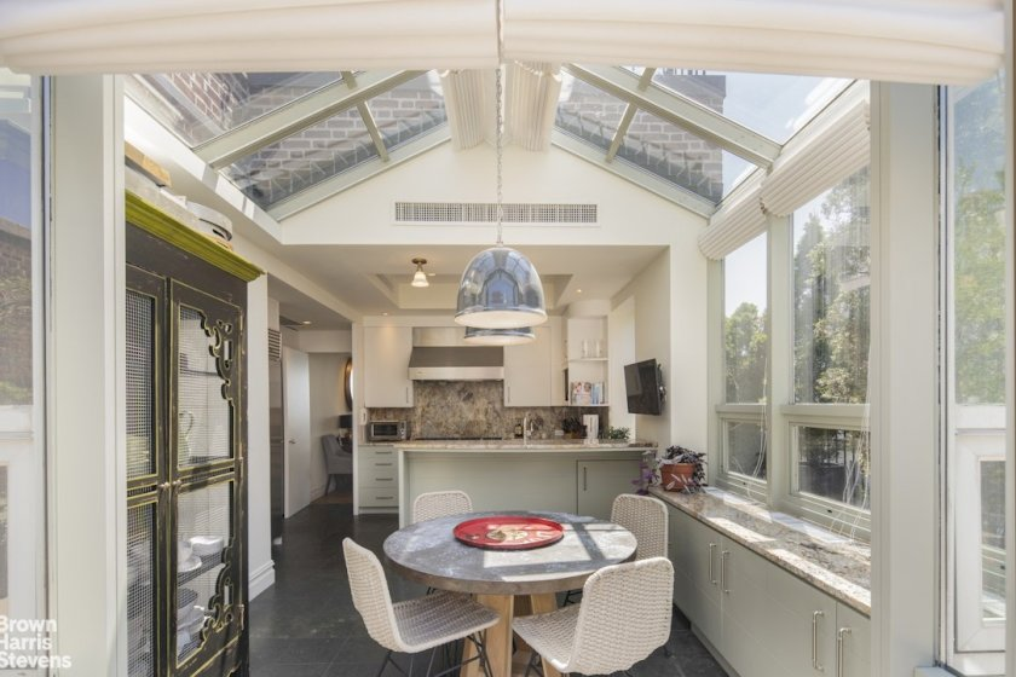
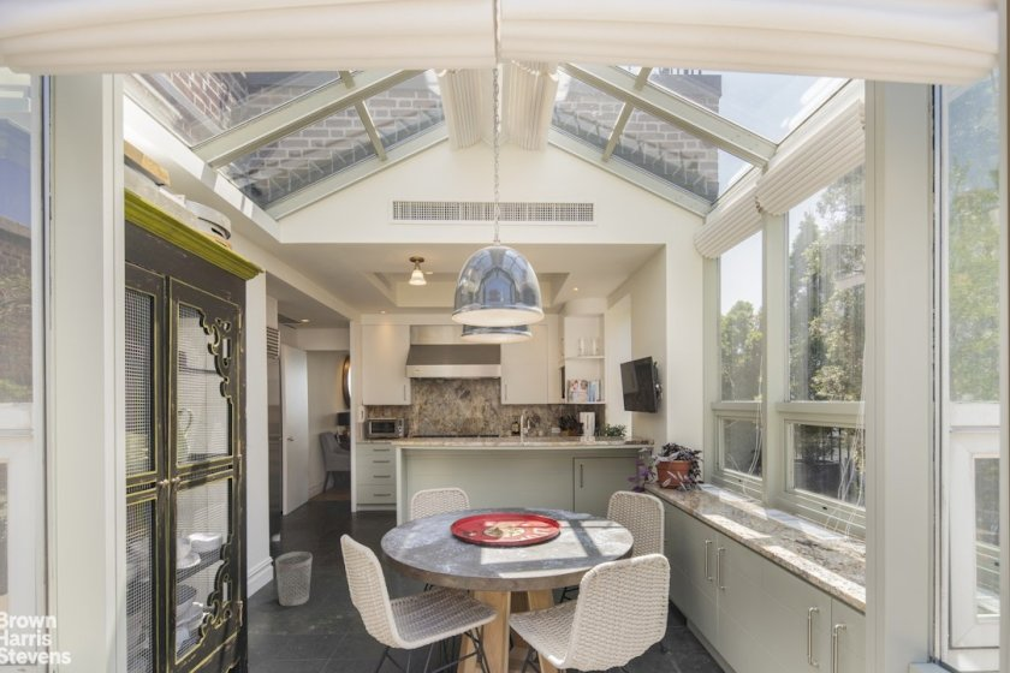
+ wastebasket (293, 579)
